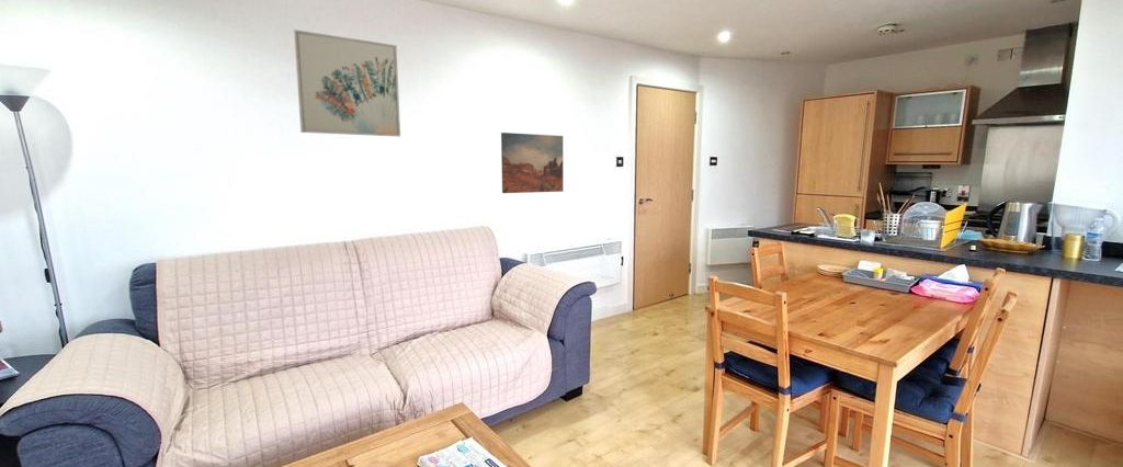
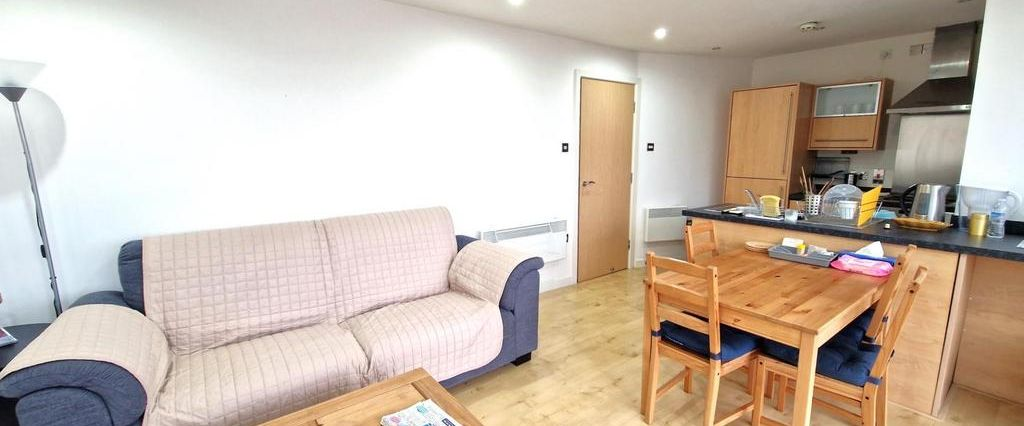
- wall art (533, 163)
- wall art (350, 87)
